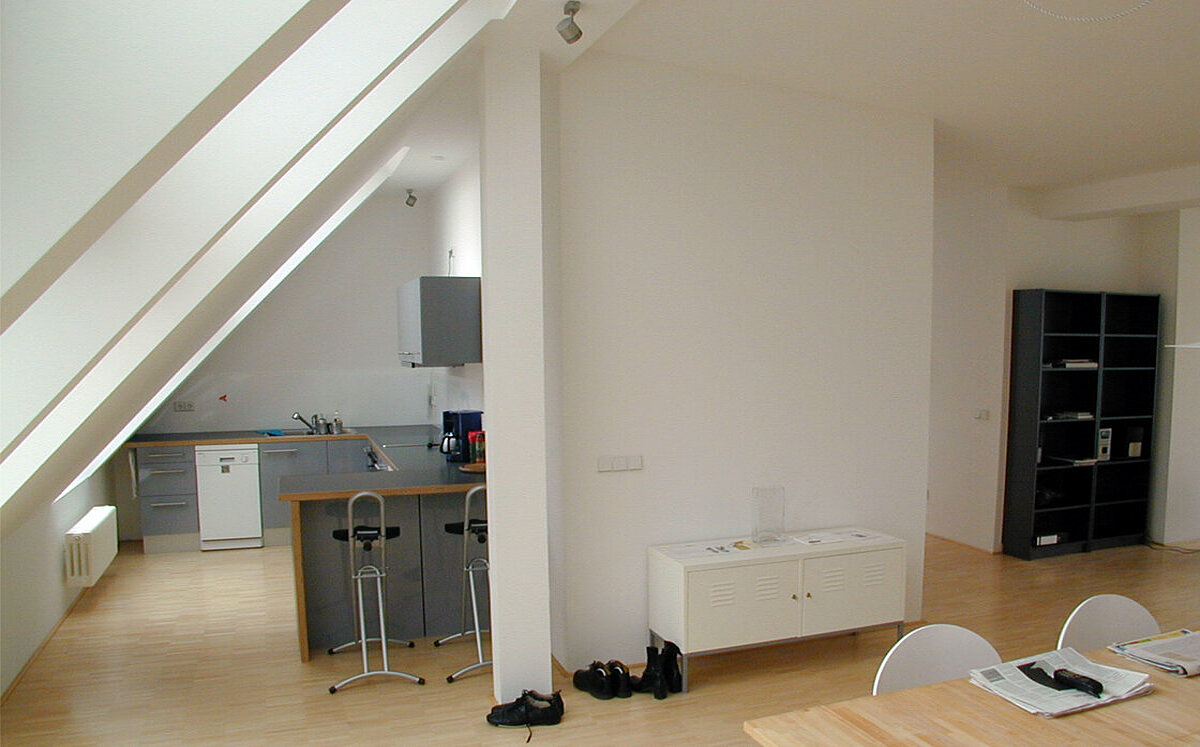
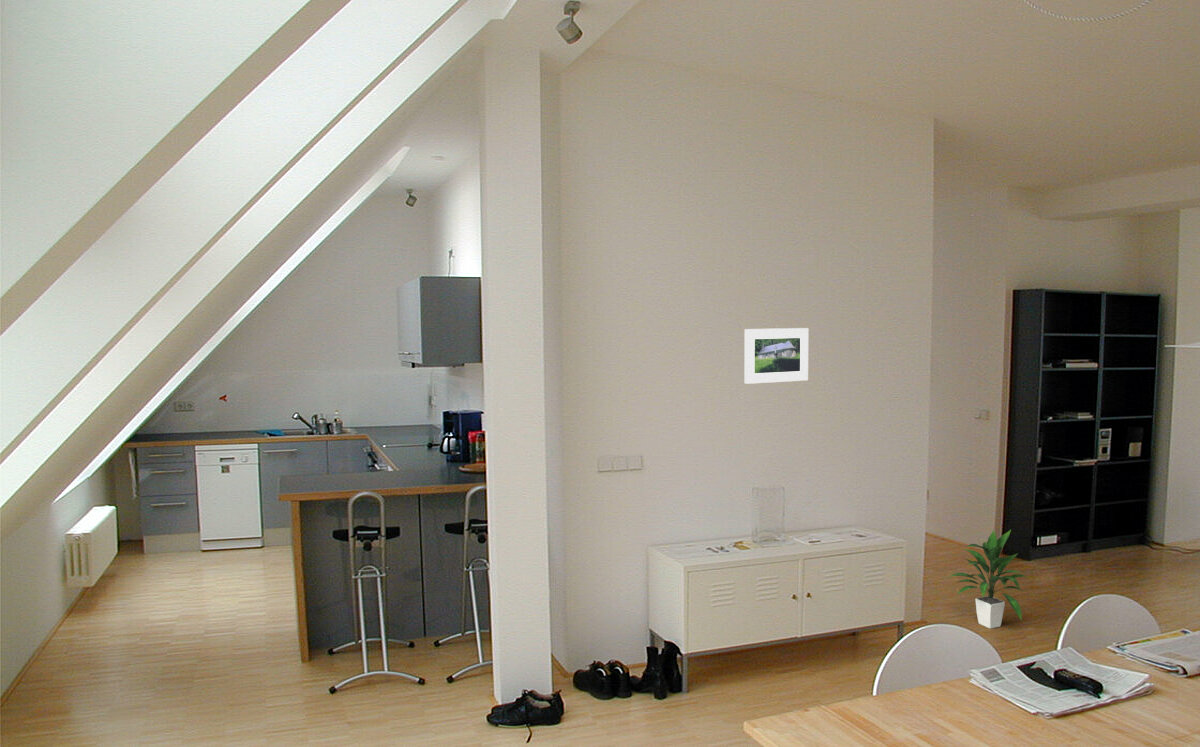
+ indoor plant (991, 579)
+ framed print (777, 355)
